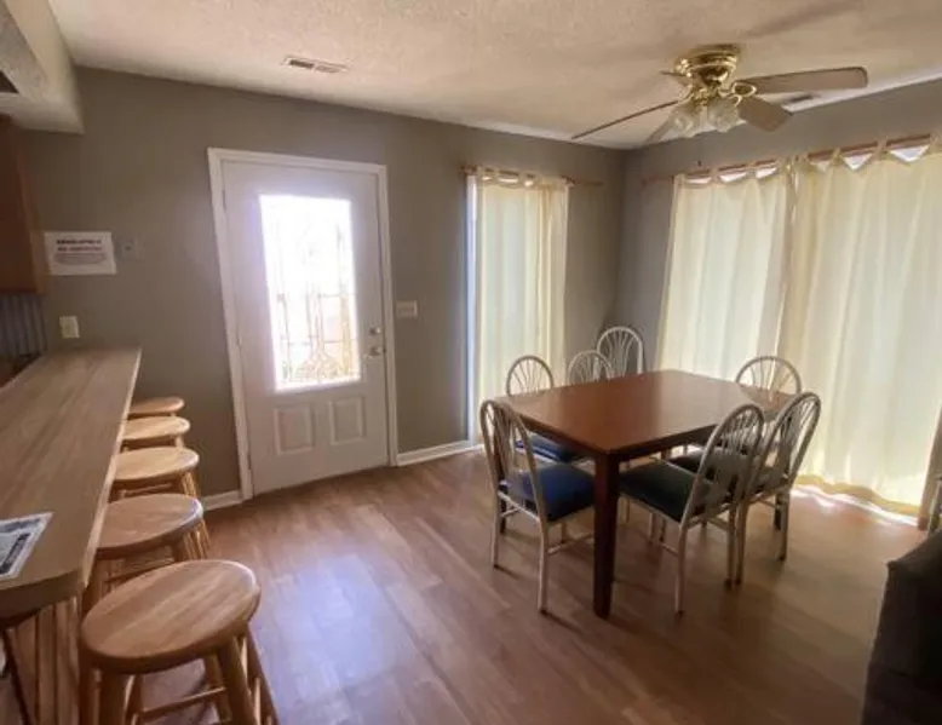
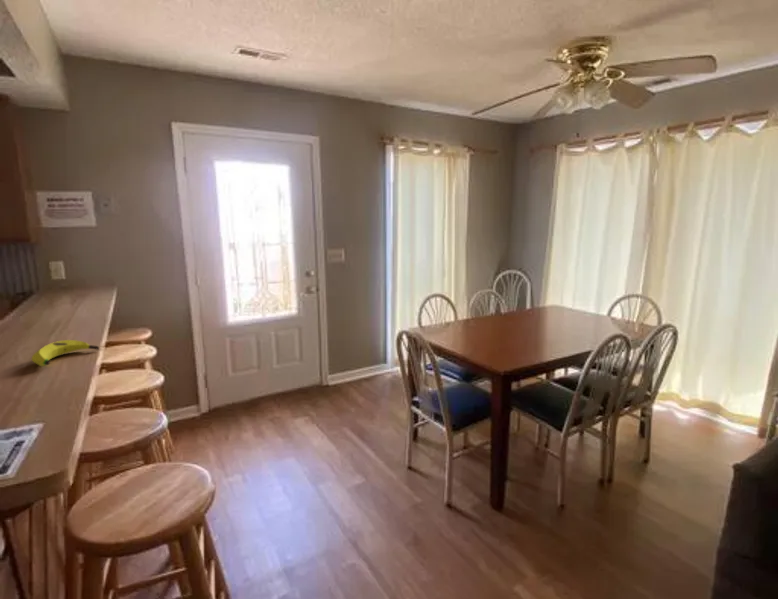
+ banana (65, 351)
